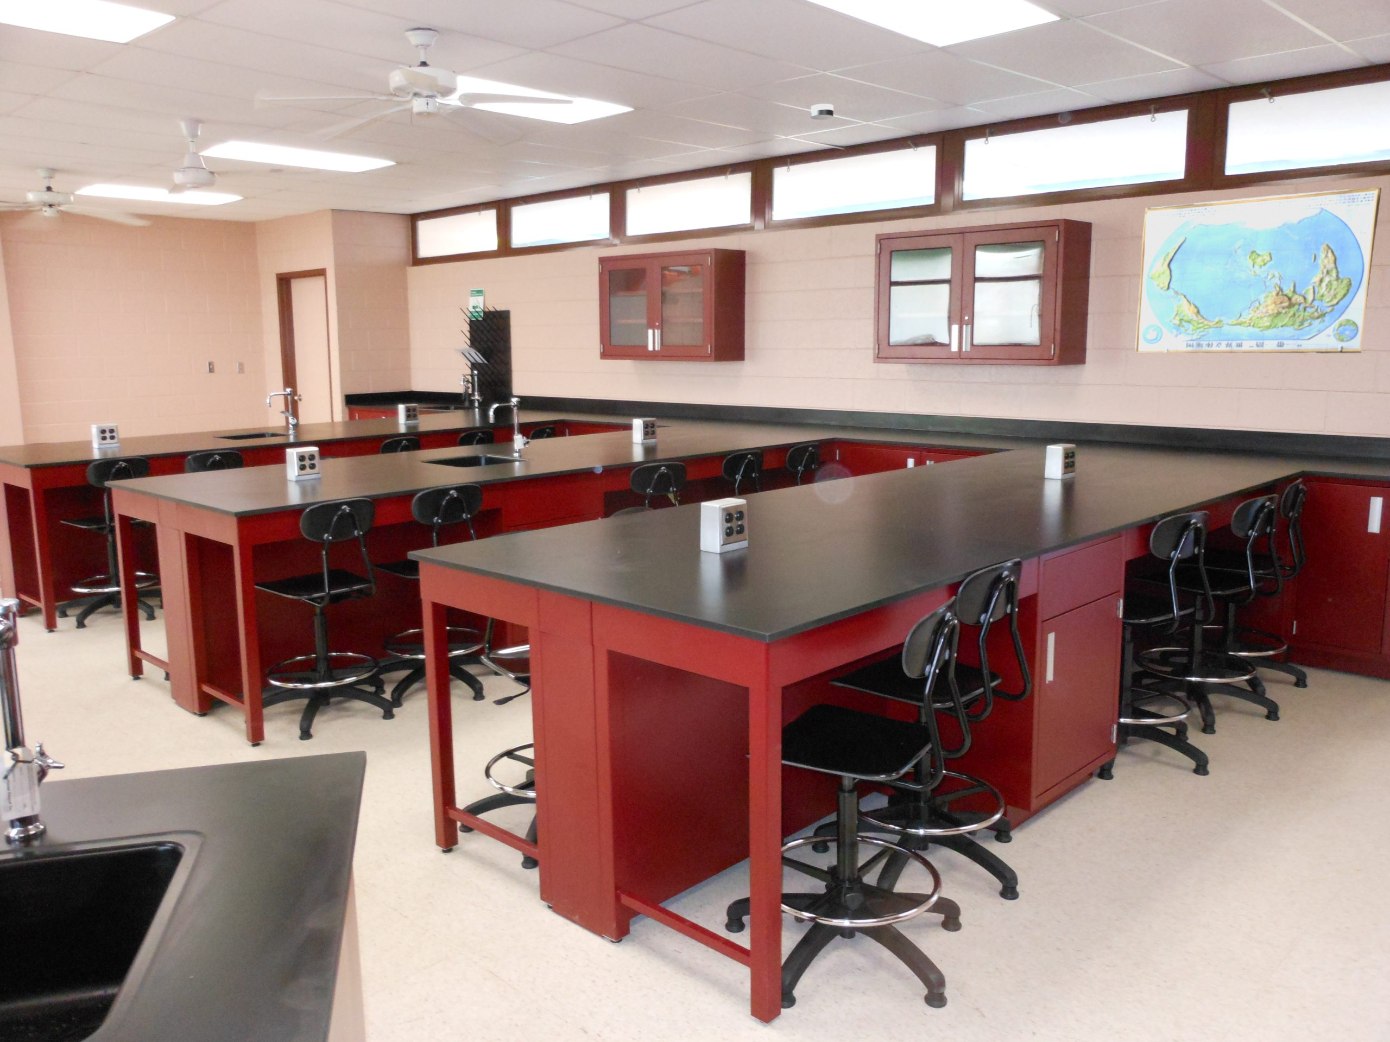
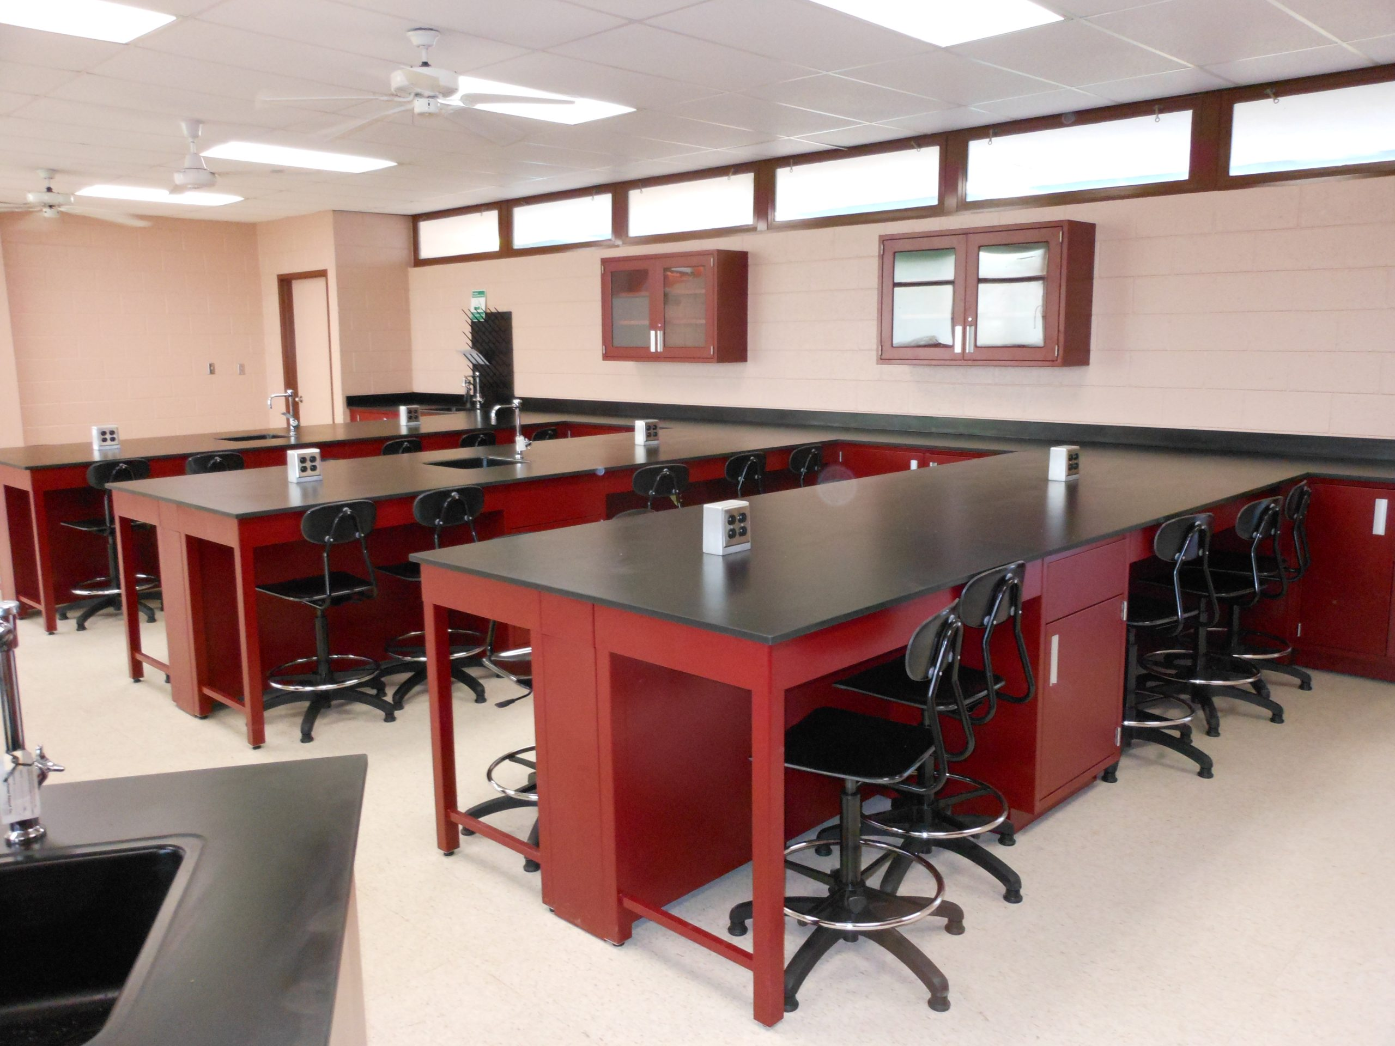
- world map (1249, 276)
- smoke detector (822, 112)
